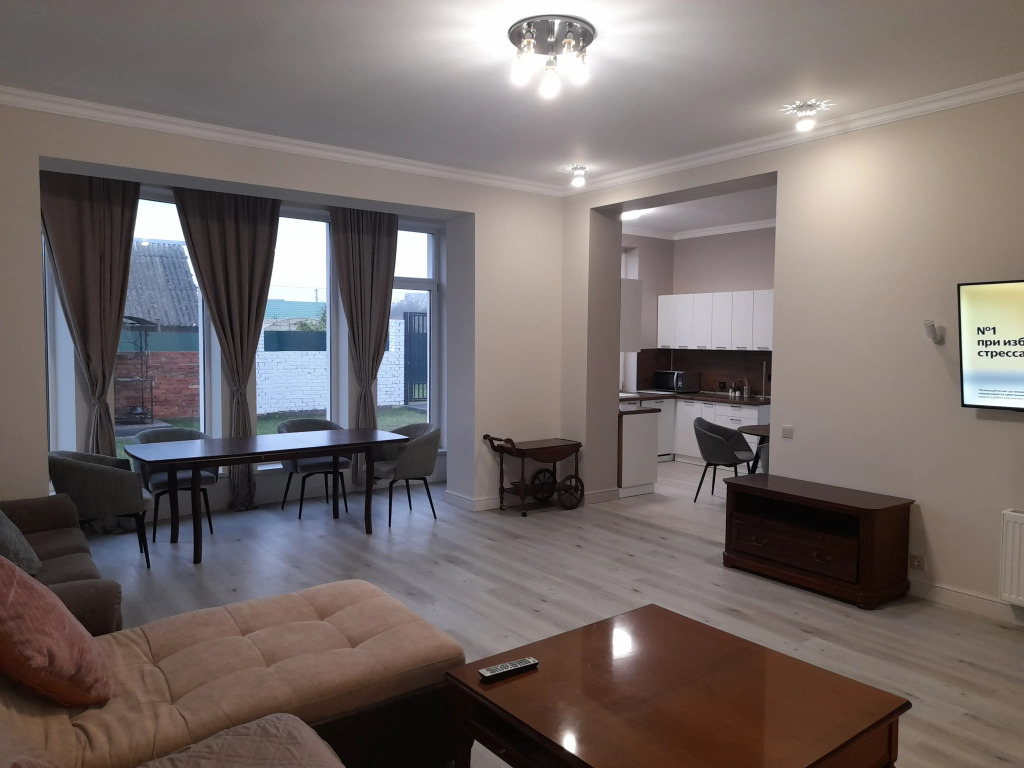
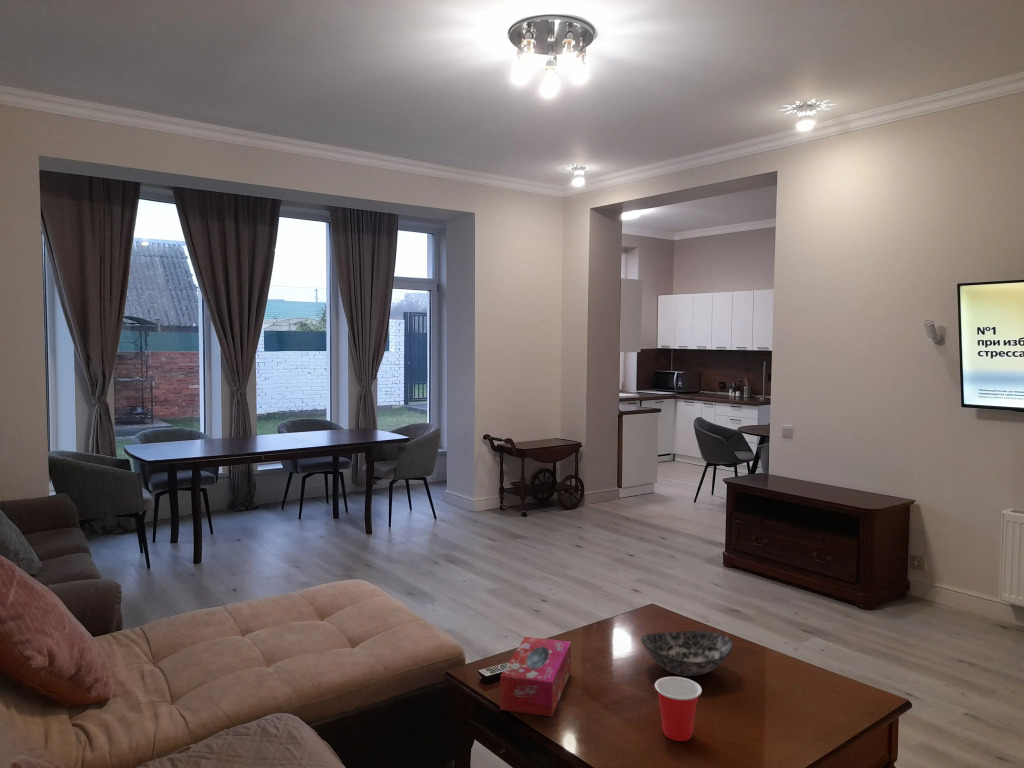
+ bowl (686, 655)
+ cup (677, 710)
+ tissue box (537, 673)
